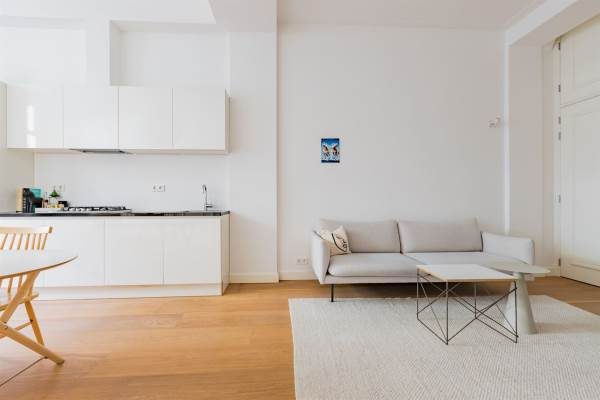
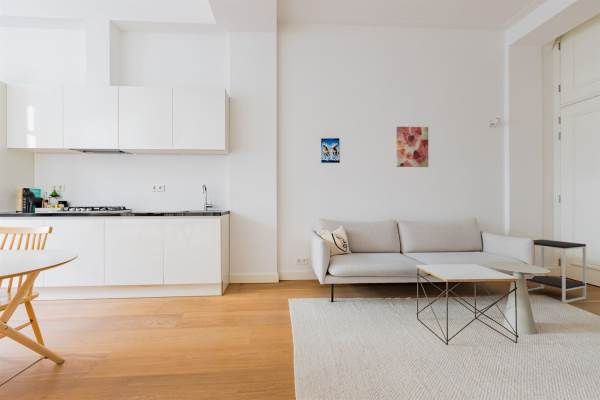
+ wall art (412, 146)
+ side table (550, 276)
